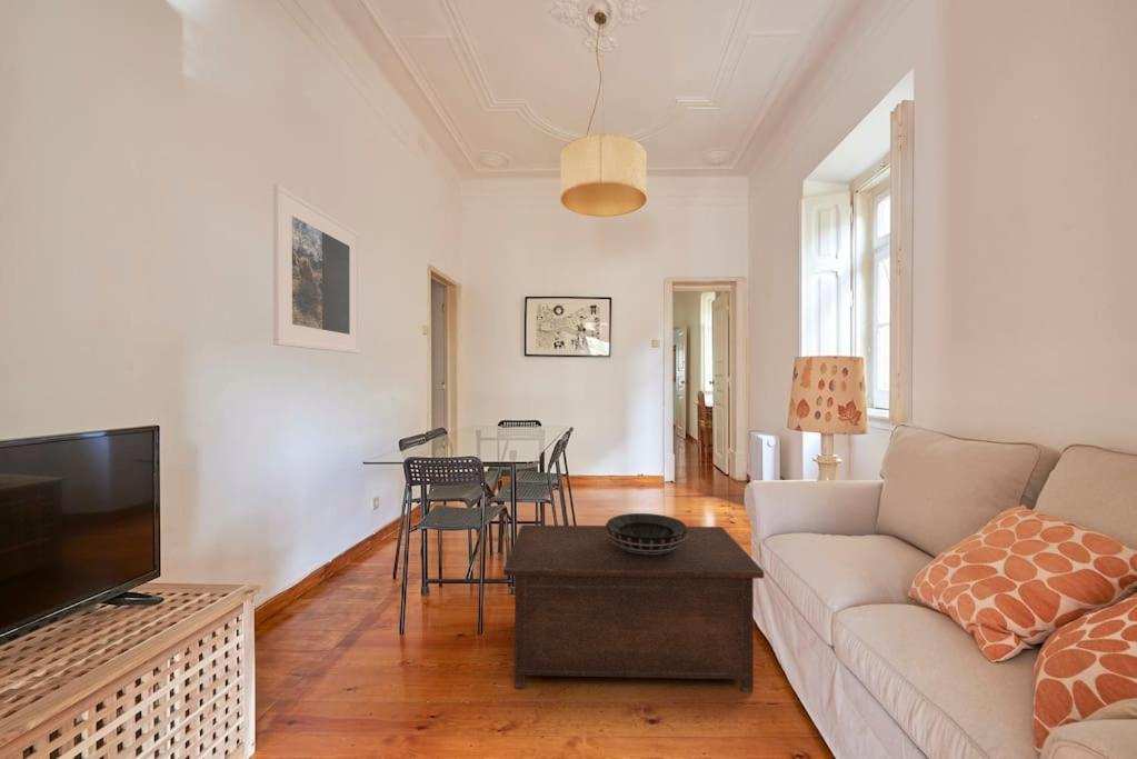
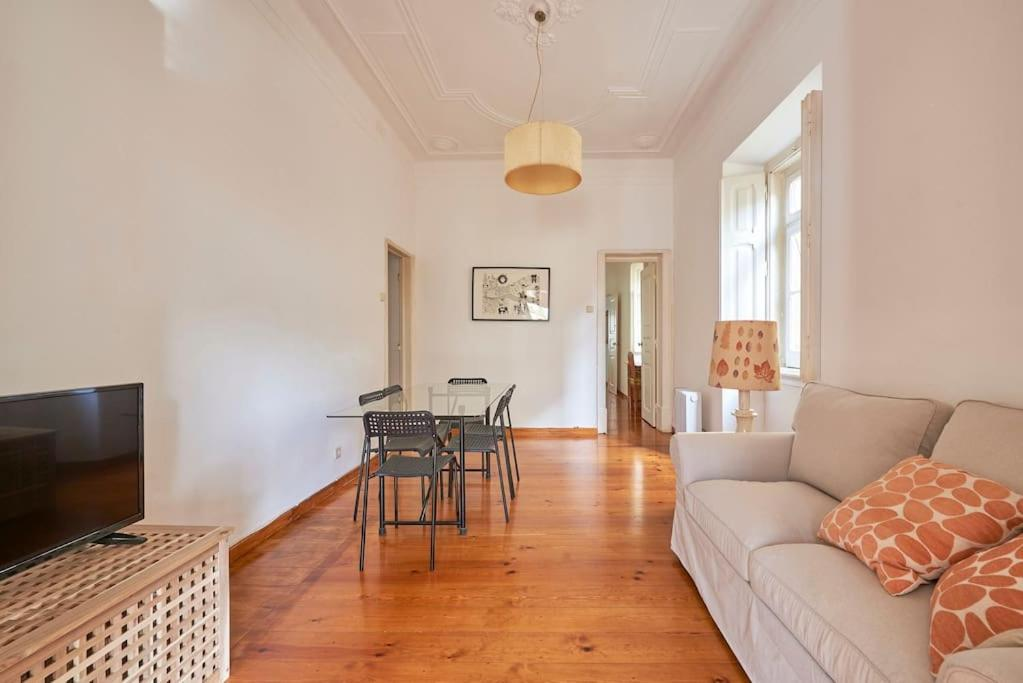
- cabinet (626, 598)
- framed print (322, 281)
- decorative bowl (646, 536)
